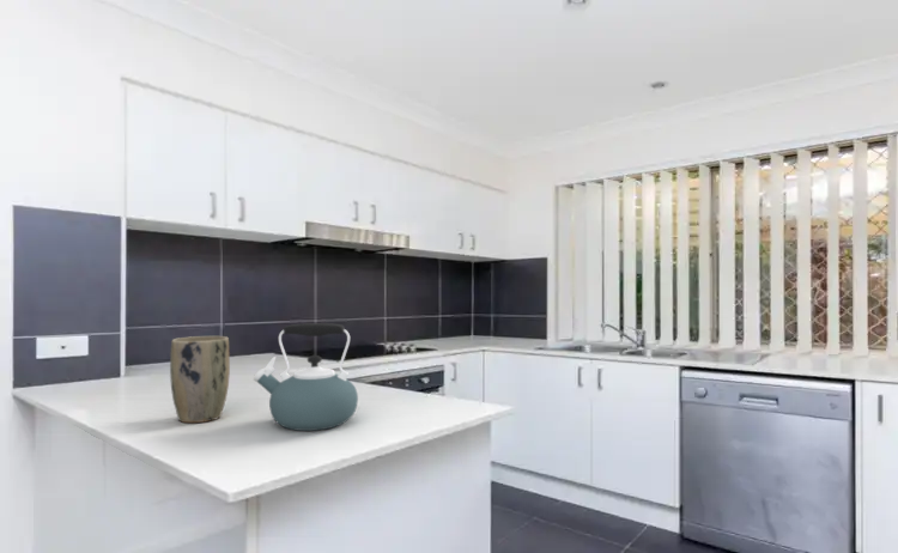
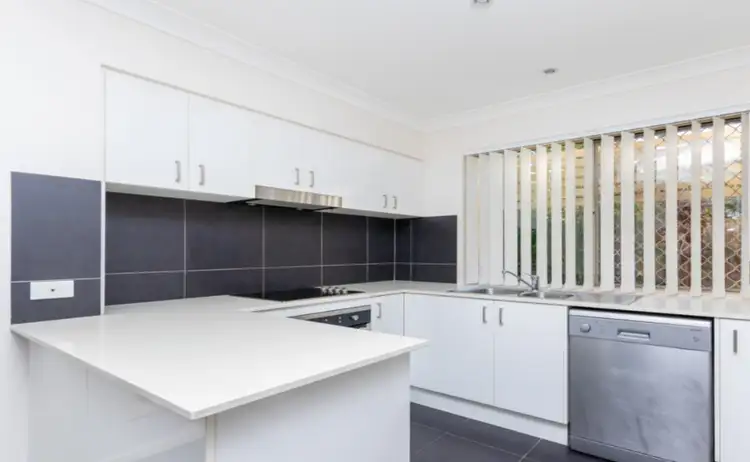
- kettle (305, 372)
- plant pot (200, 378)
